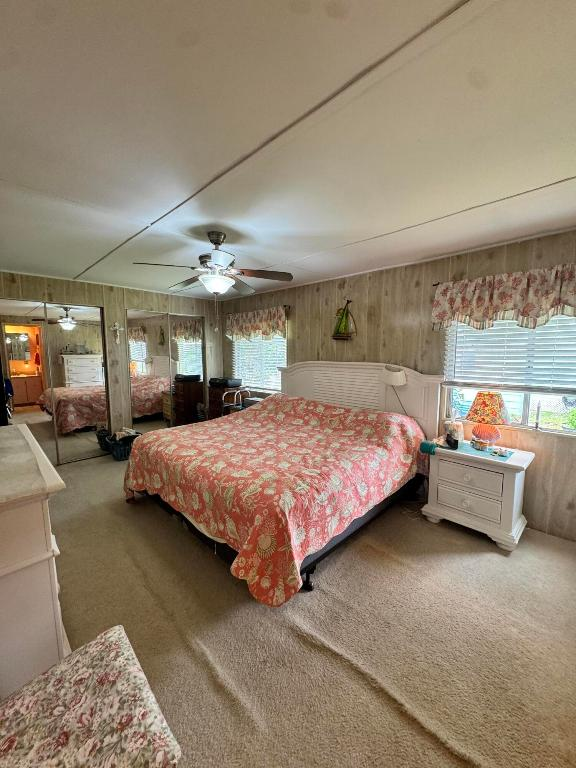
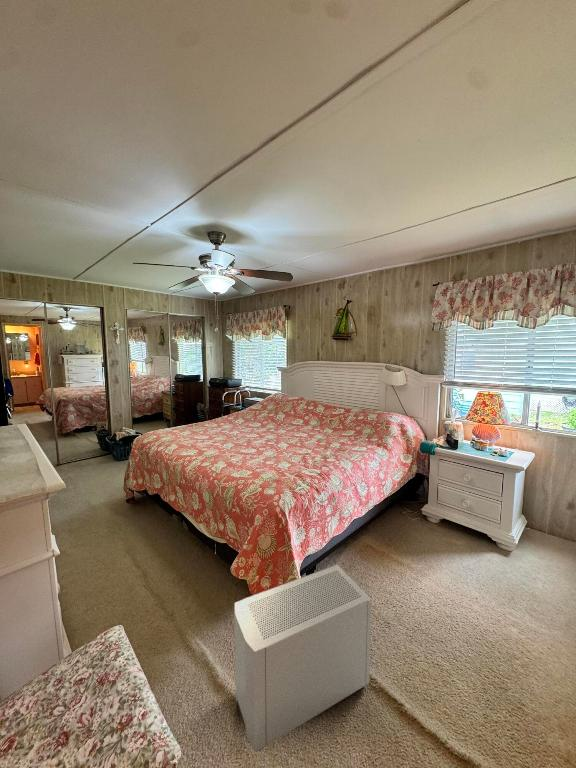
+ air purifier (301, 646)
